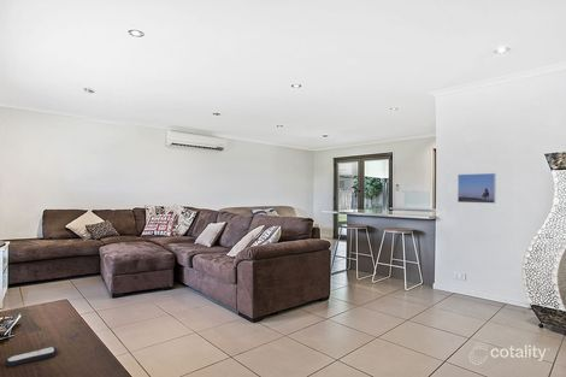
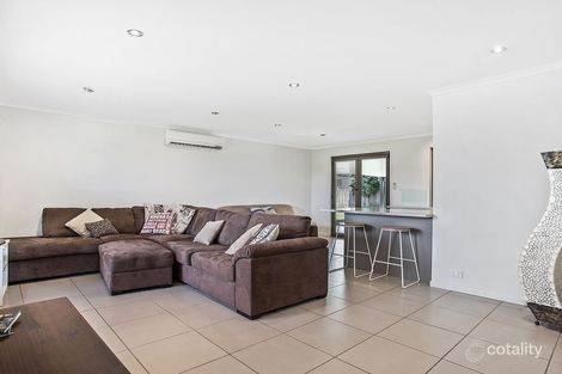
- remote control (31, 355)
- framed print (476, 188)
